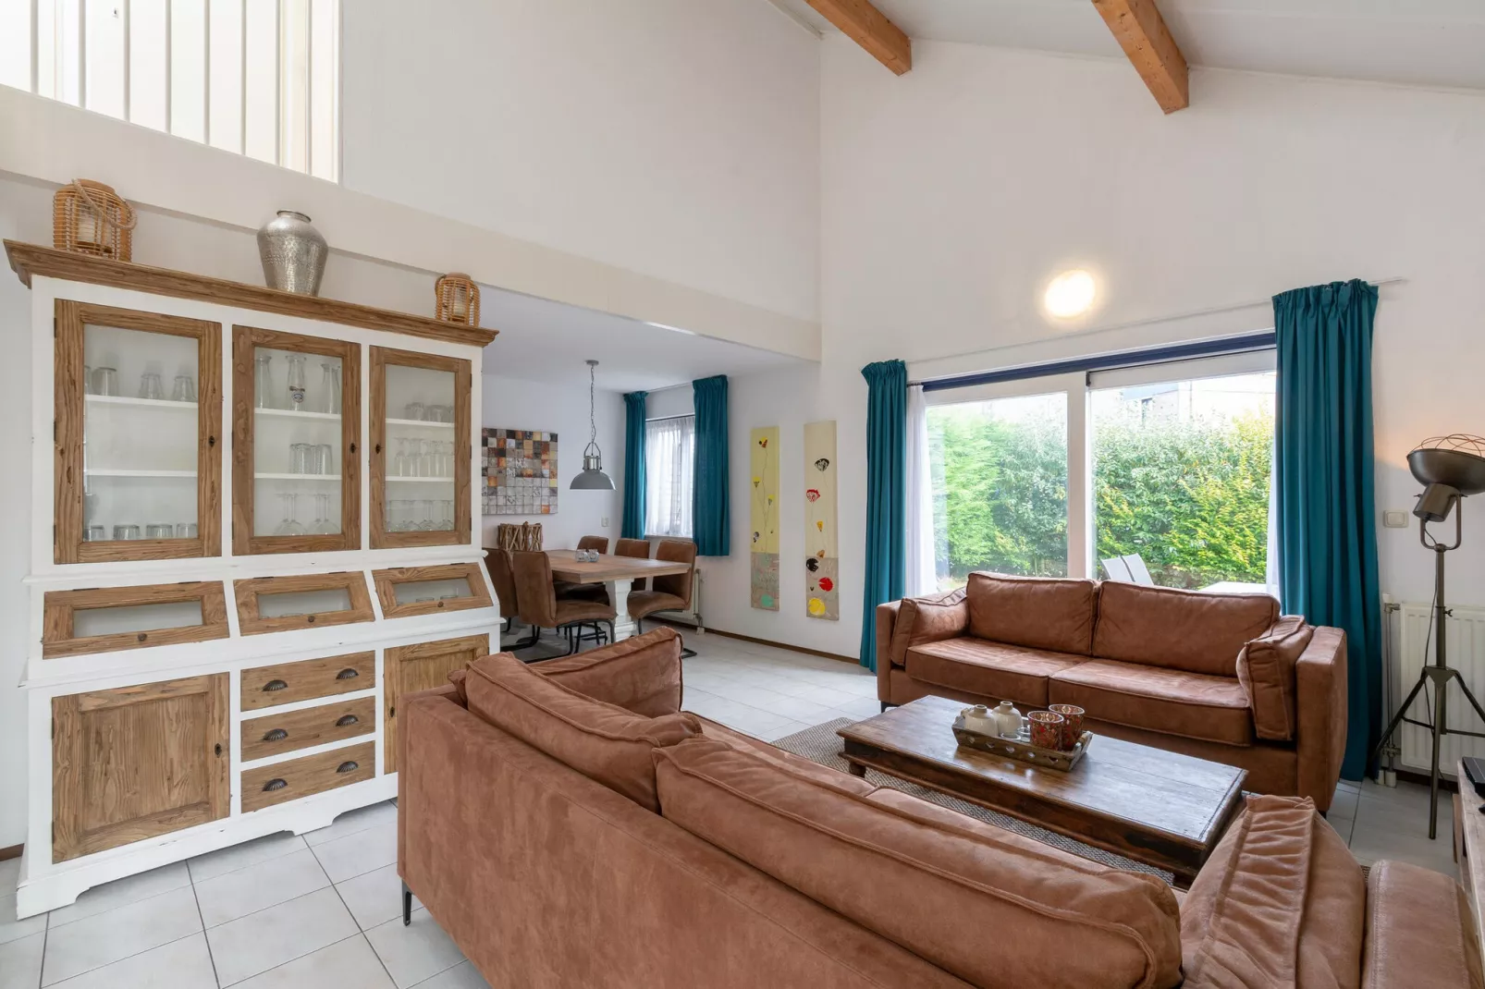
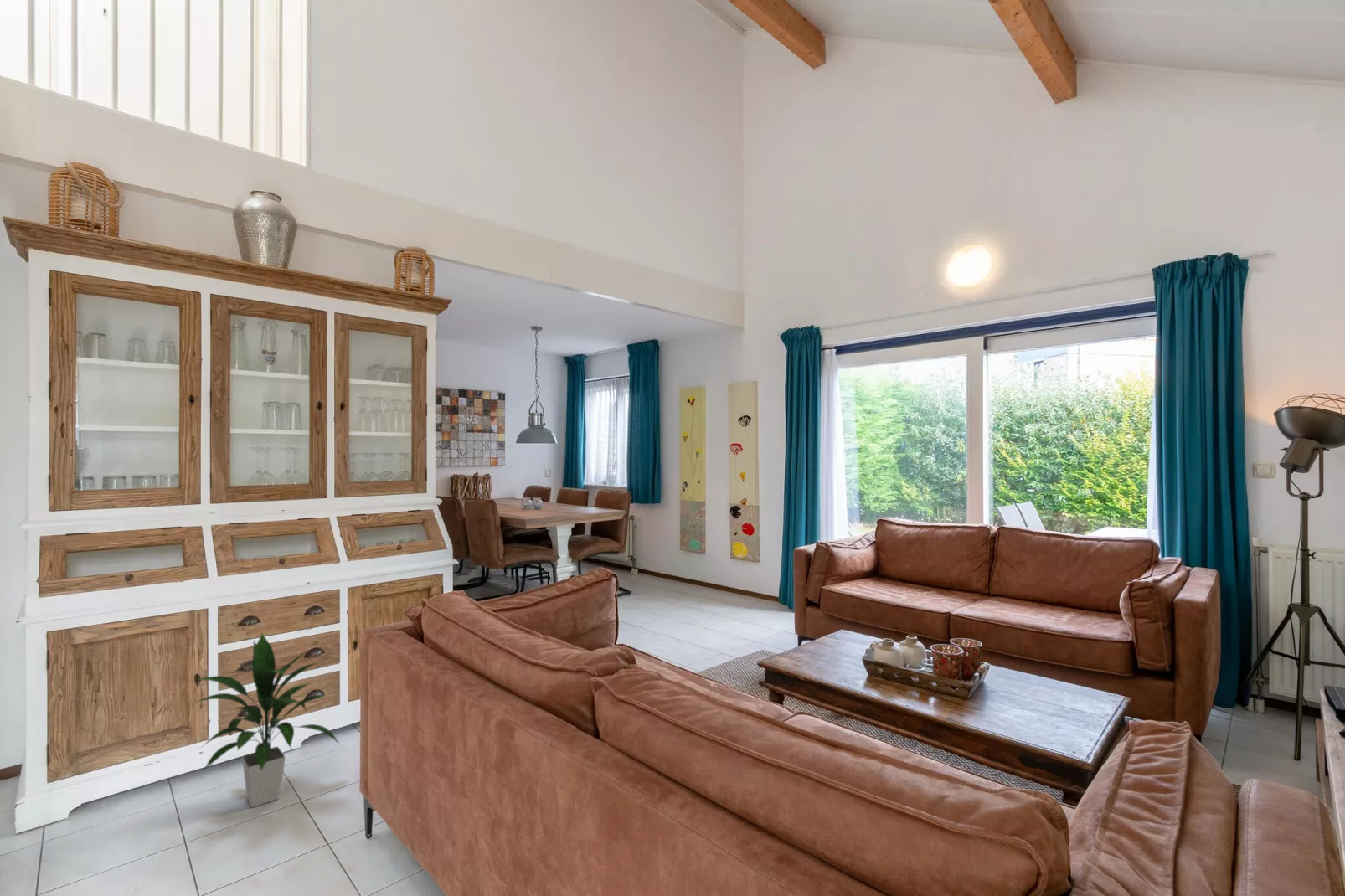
+ indoor plant (270, 719)
